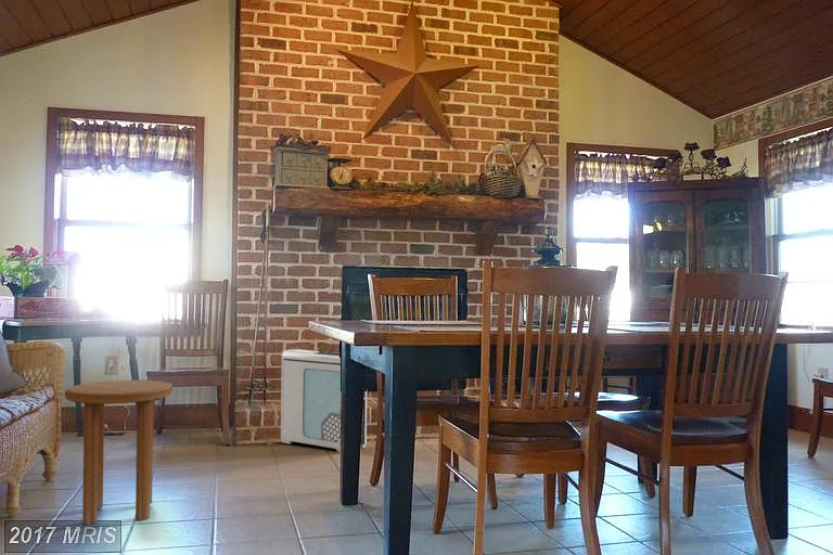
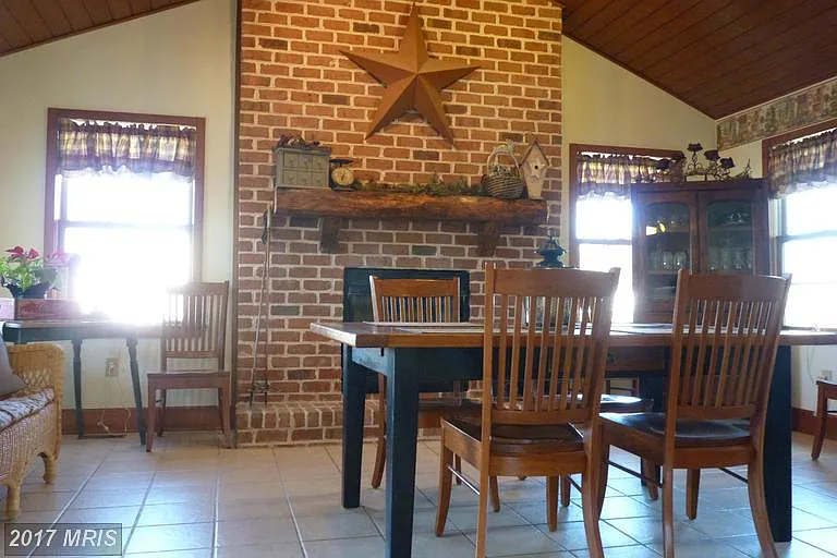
- side table (103, 446)
- air purifier (323, 398)
